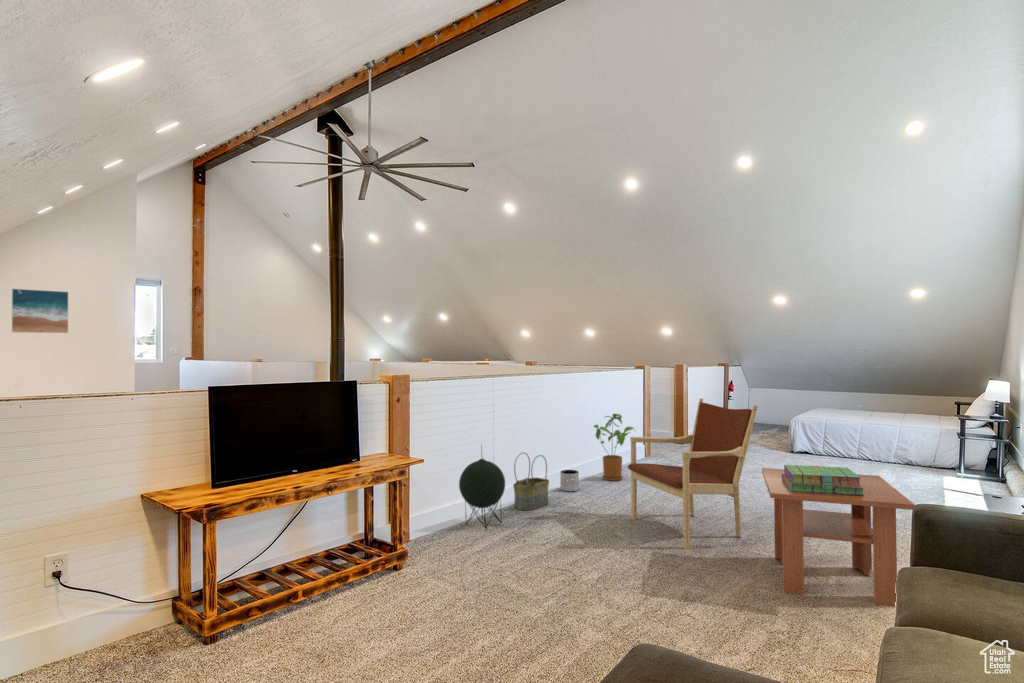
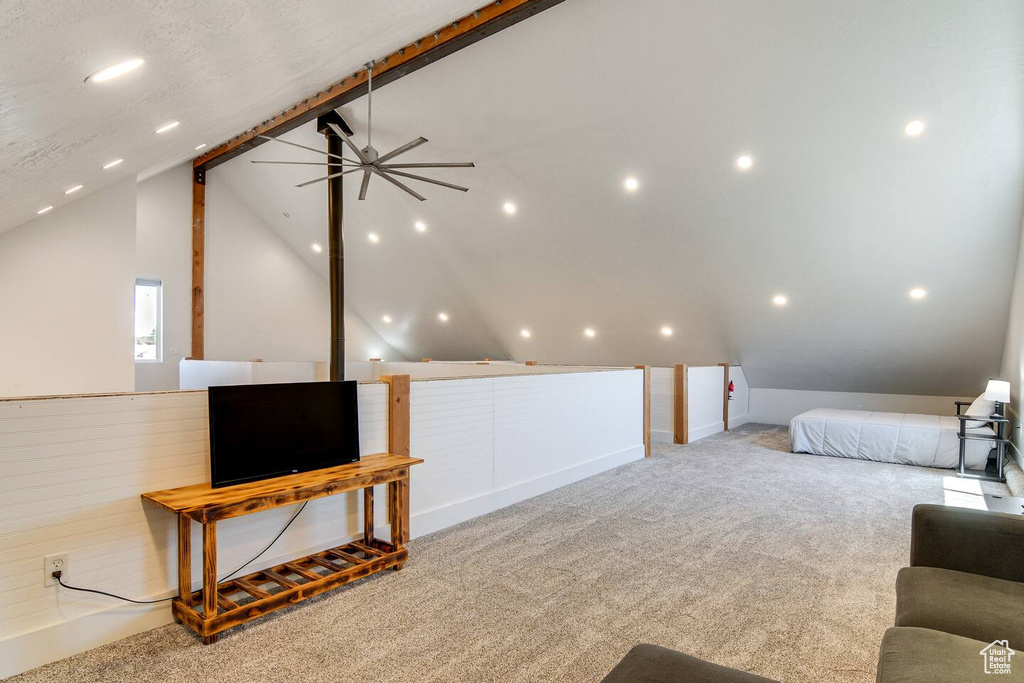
- stack of books (820, 478)
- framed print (40, 311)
- pendant lamp (482, 484)
- planter (569, 480)
- armchair (692, 465)
- basket (531, 479)
- house plant (615, 447)
- coffee table (828, 531)
